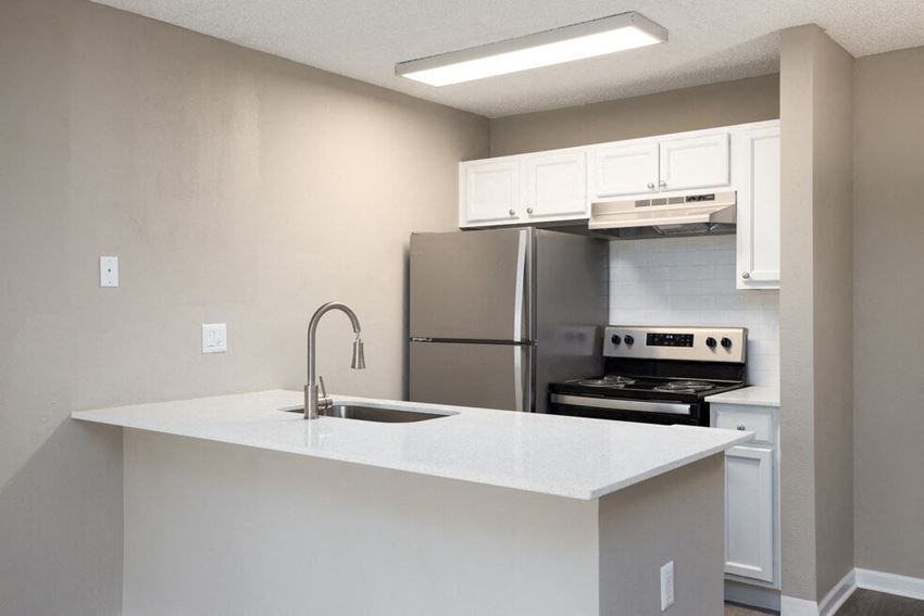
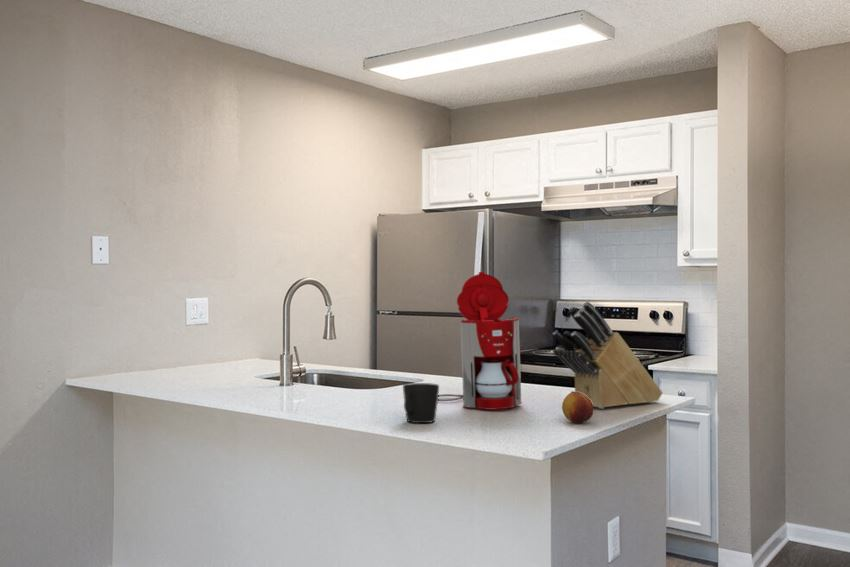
+ fruit (577, 406)
+ knife block (607, 352)
+ cup (418, 403)
+ coffee maker (473, 336)
